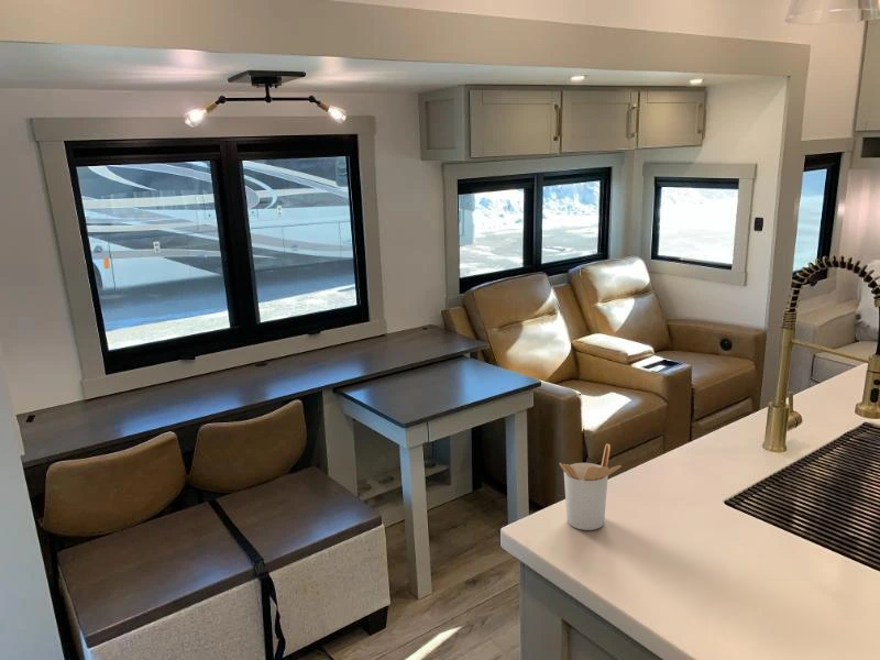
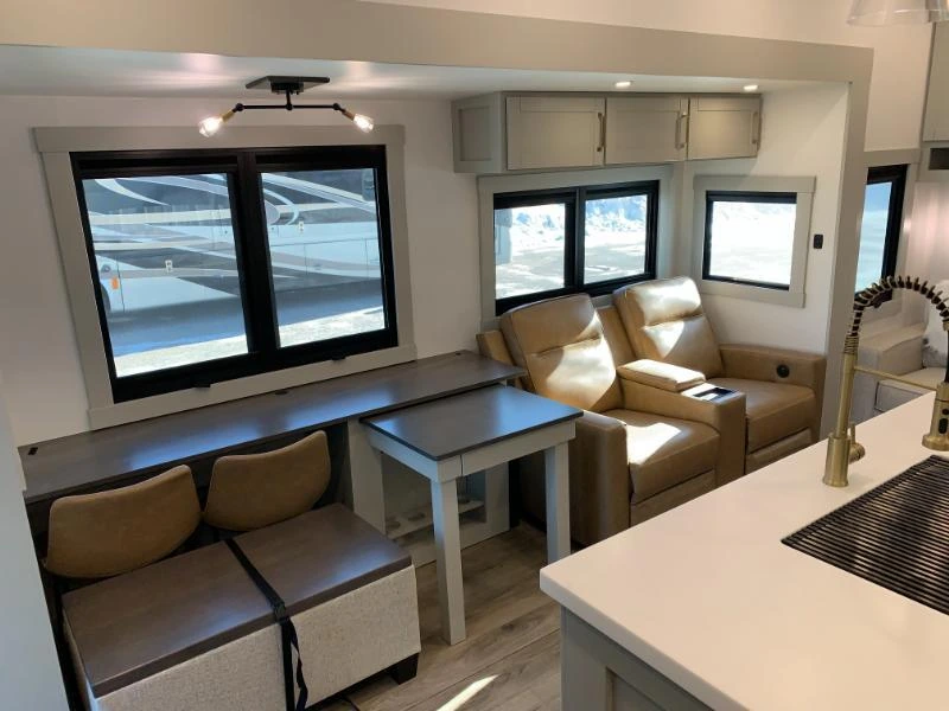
- utensil holder (591, 488)
